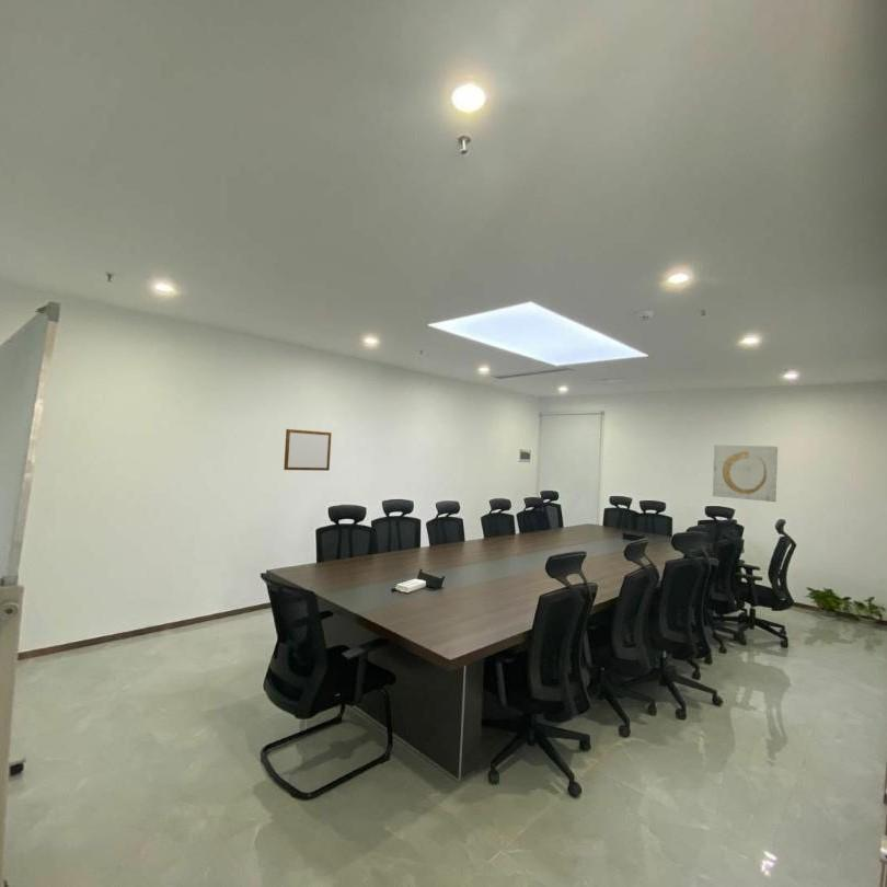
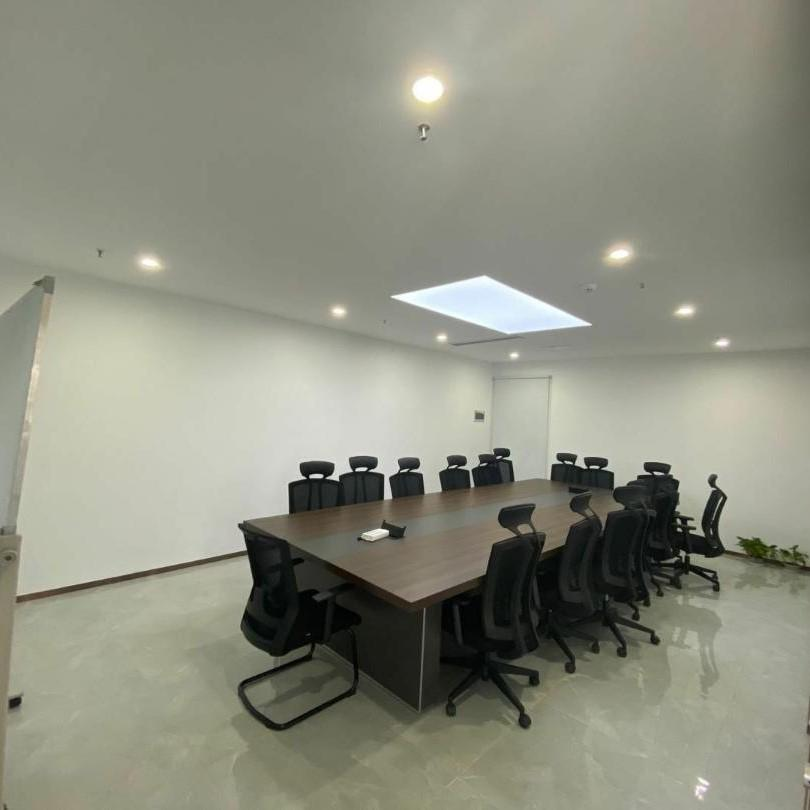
- wall art (744, 472)
- writing board (308, 450)
